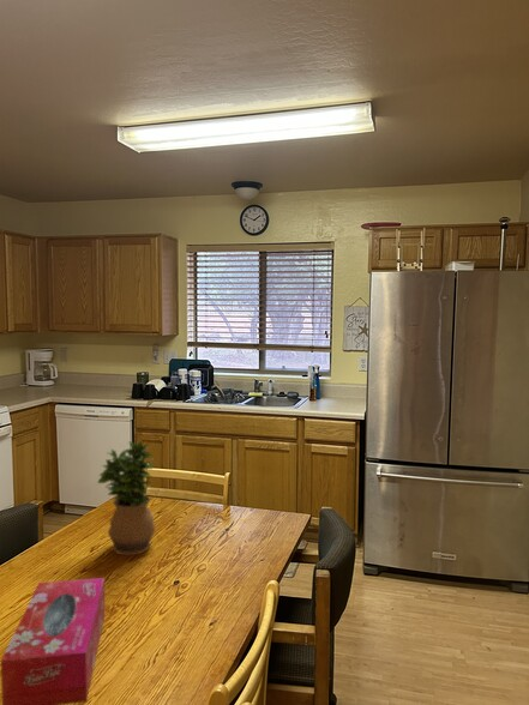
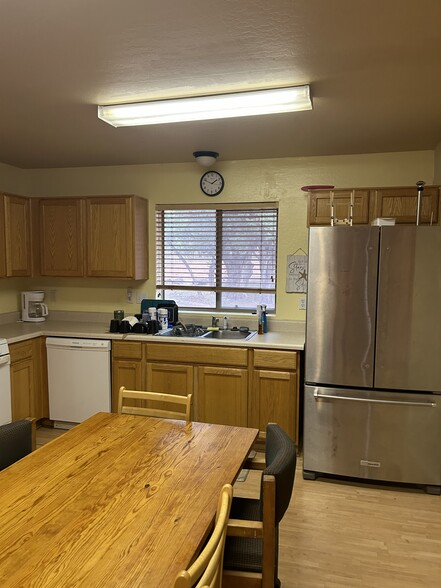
- potted plant (130, 493)
- tissue box (60, 635)
